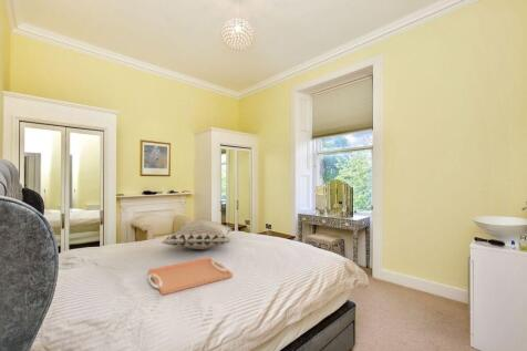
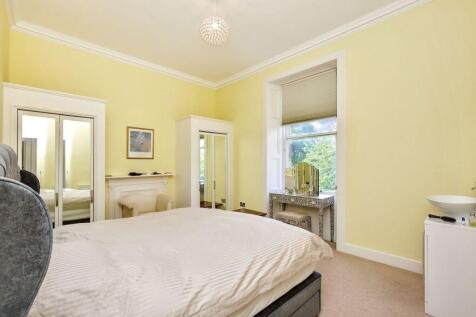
- serving tray (189, 272)
- decorative pillow (202, 234)
